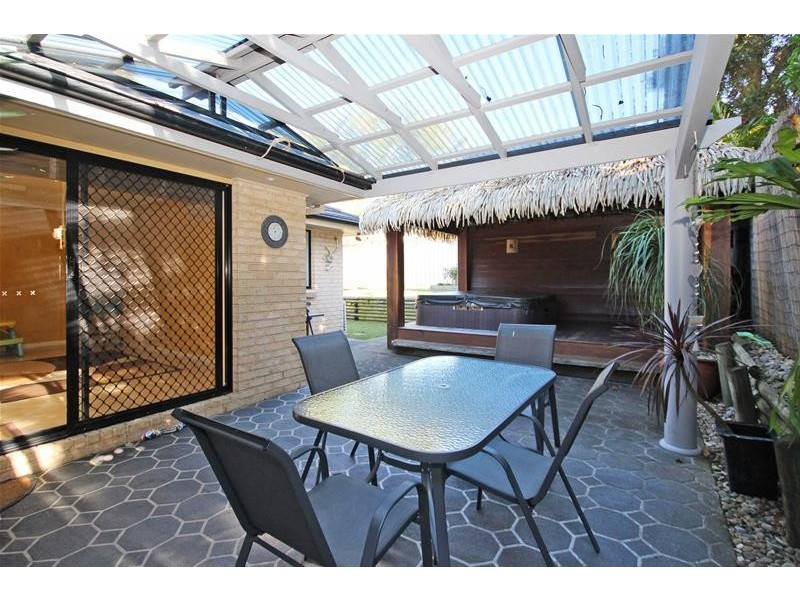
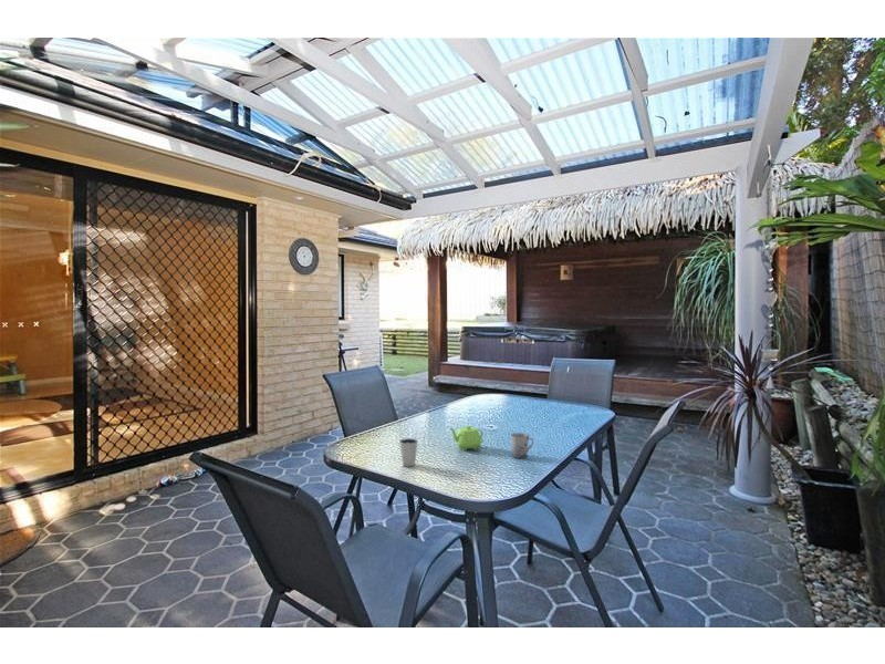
+ teapot (466, 437)
+ dixie cup (408, 453)
+ cup (522, 445)
